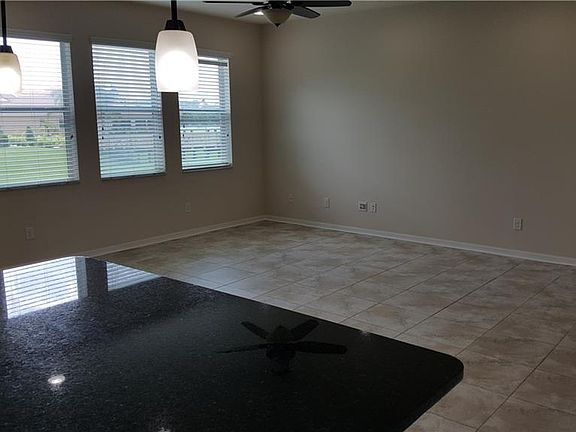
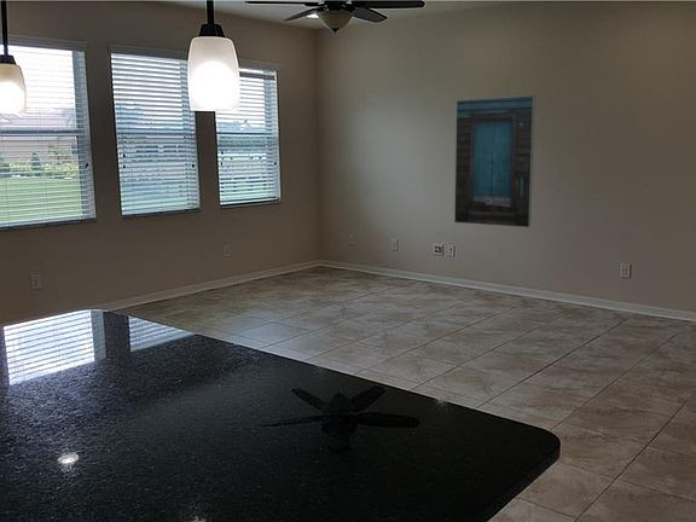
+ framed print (492, 162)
